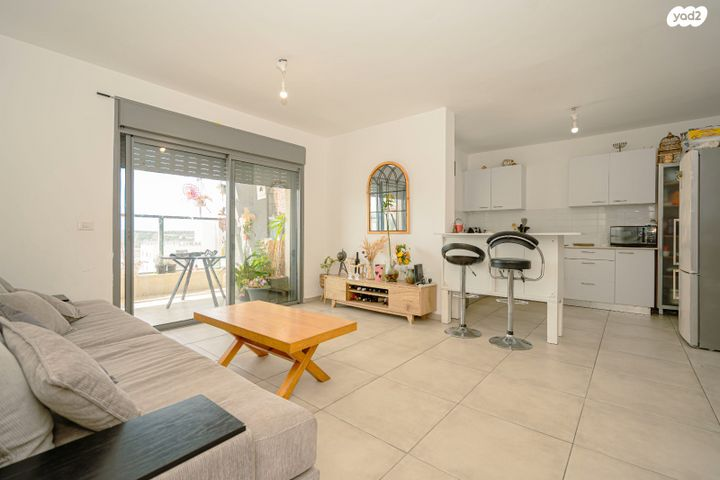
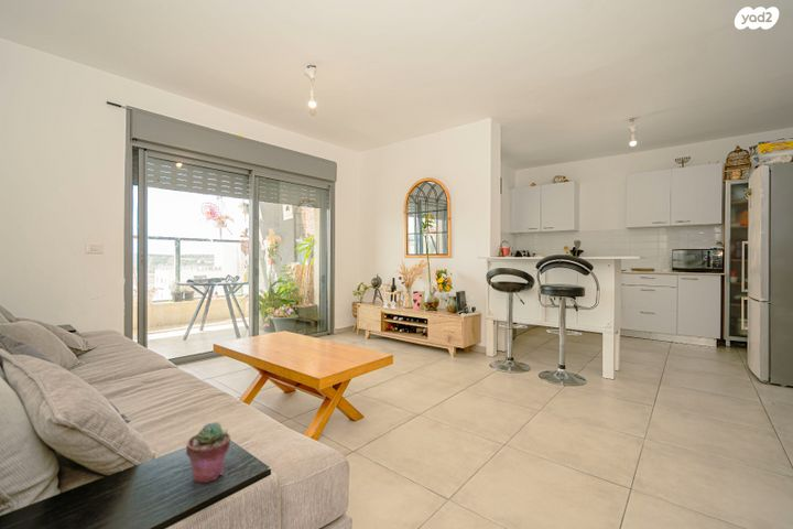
+ potted succulent (208, 450)
